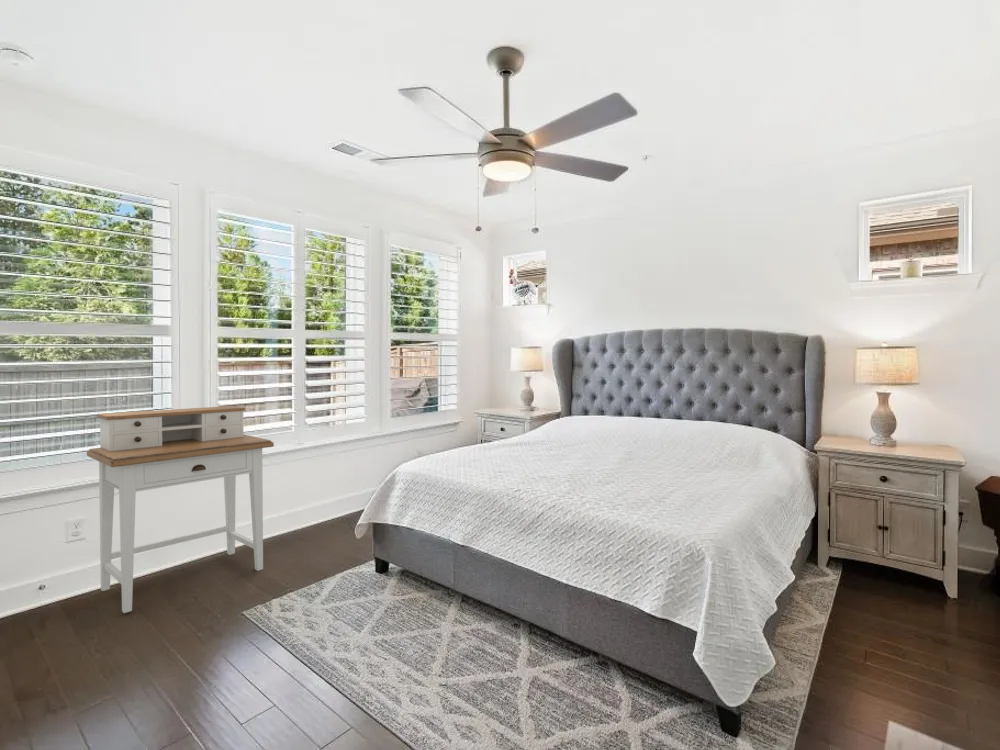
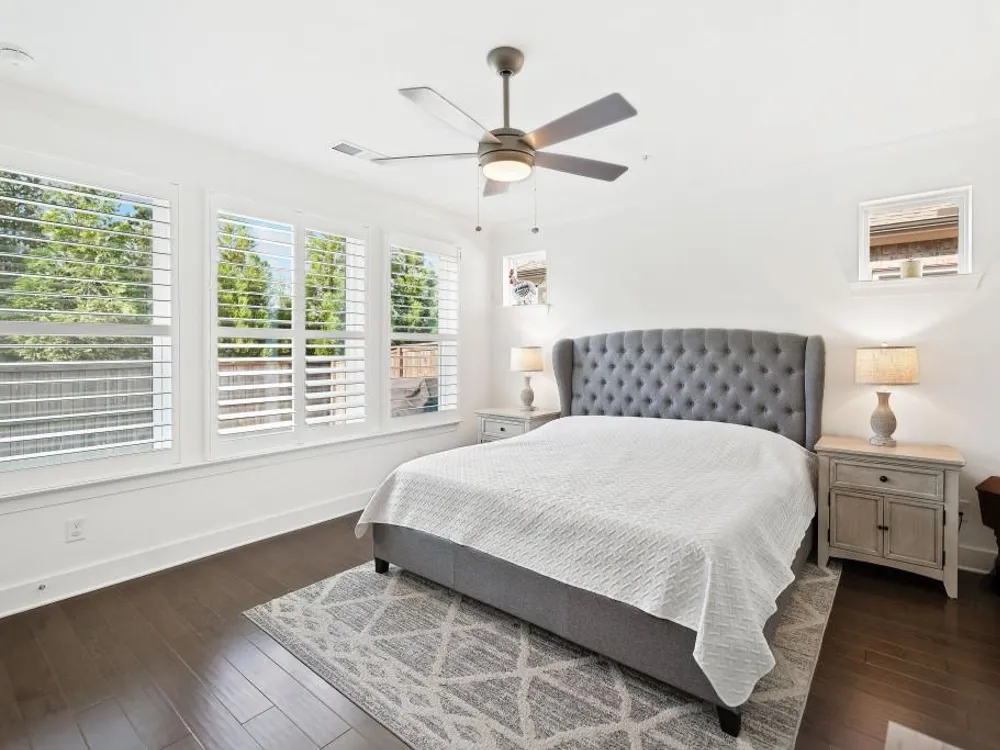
- desk (185, 483)
